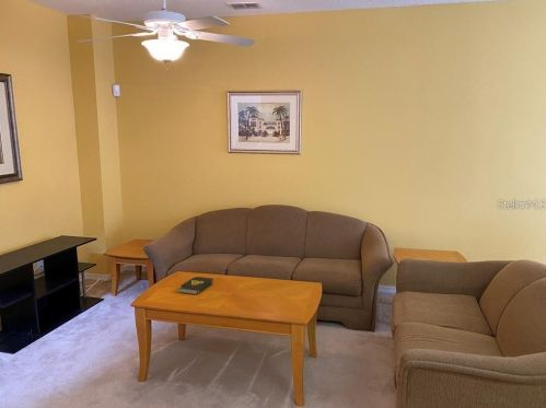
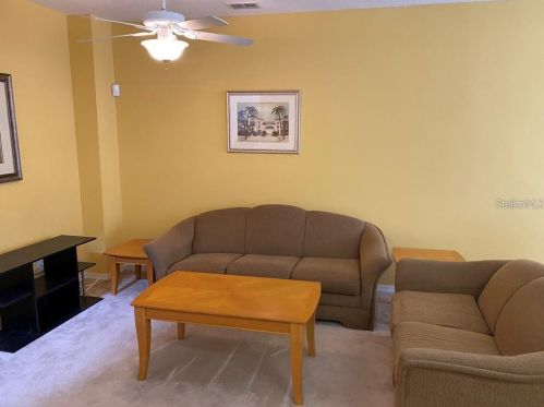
- book (196, 284)
